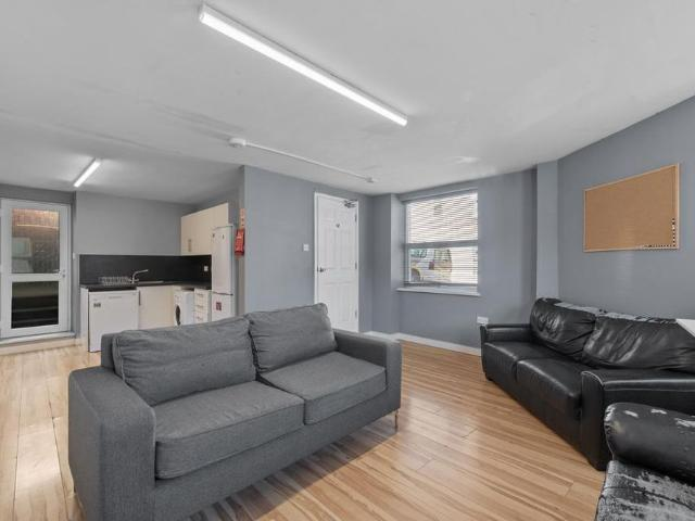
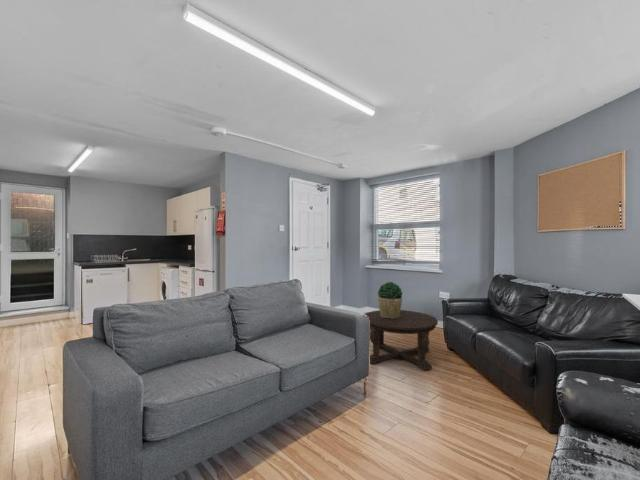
+ potted plant (389, 299)
+ coffee table (399, 333)
